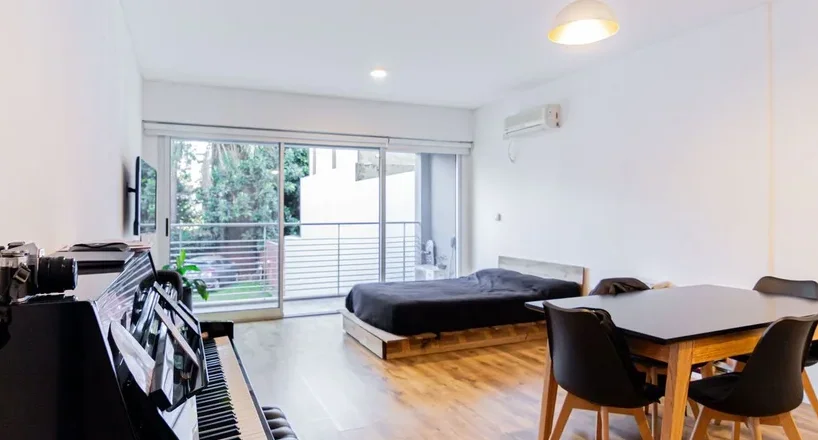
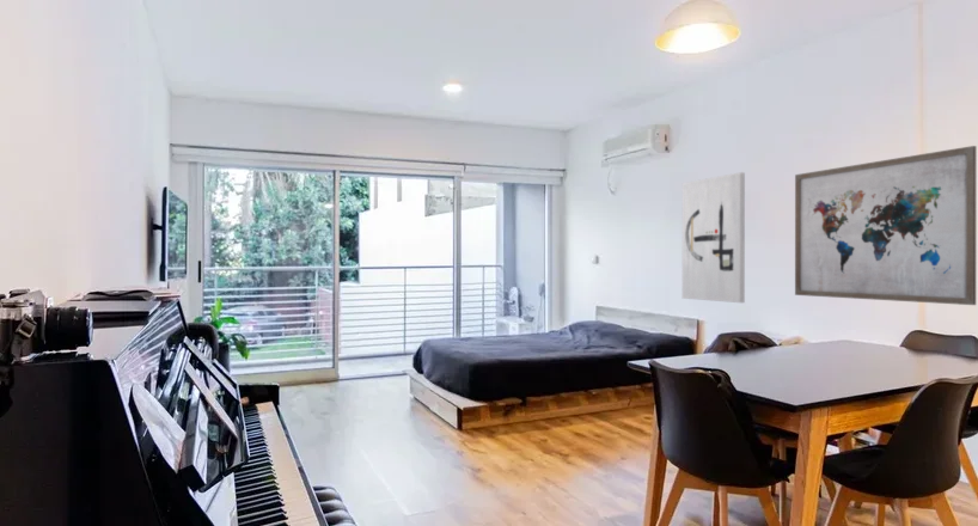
+ wall art (873, 231)
+ wall art (711, 239)
